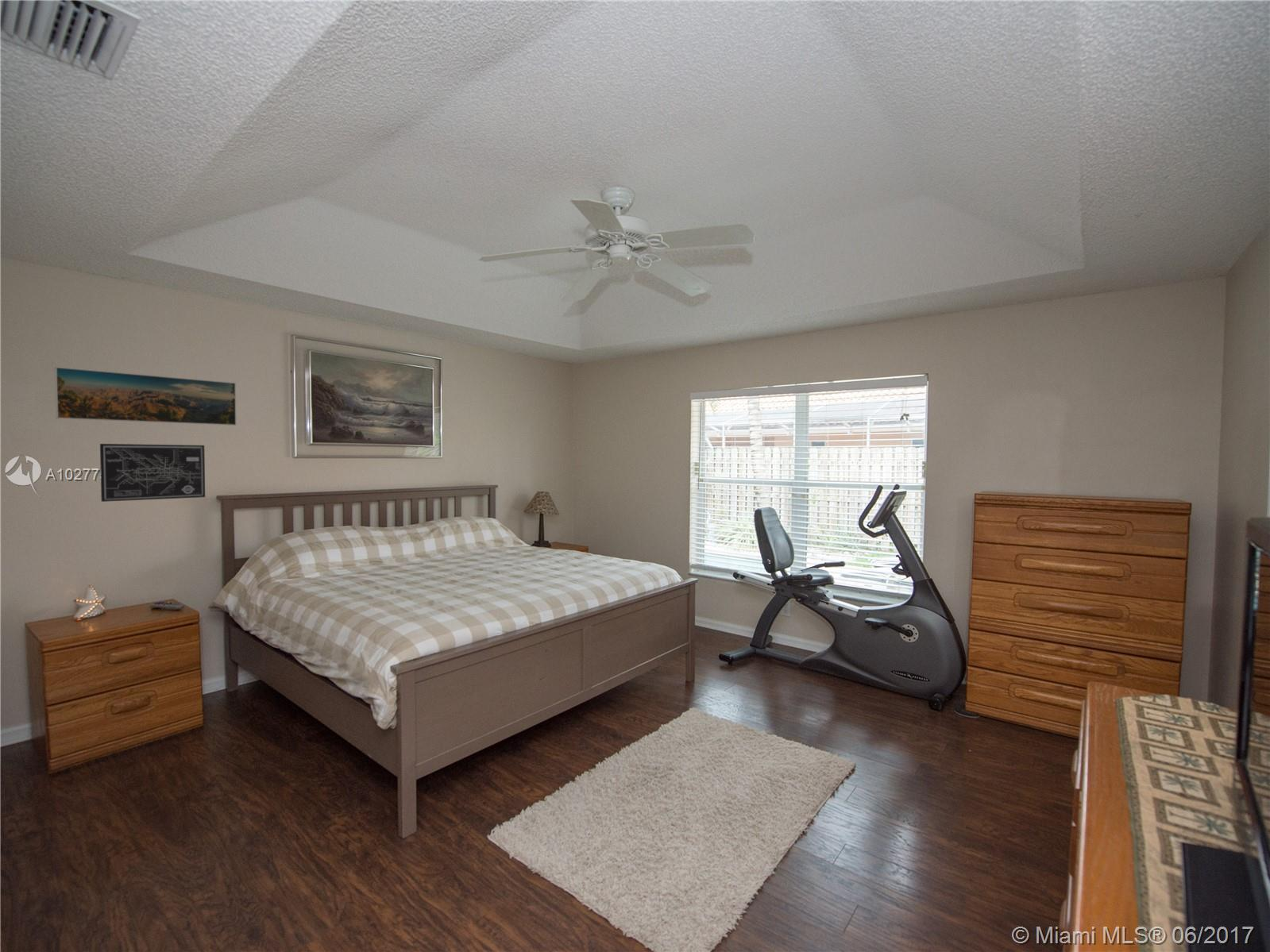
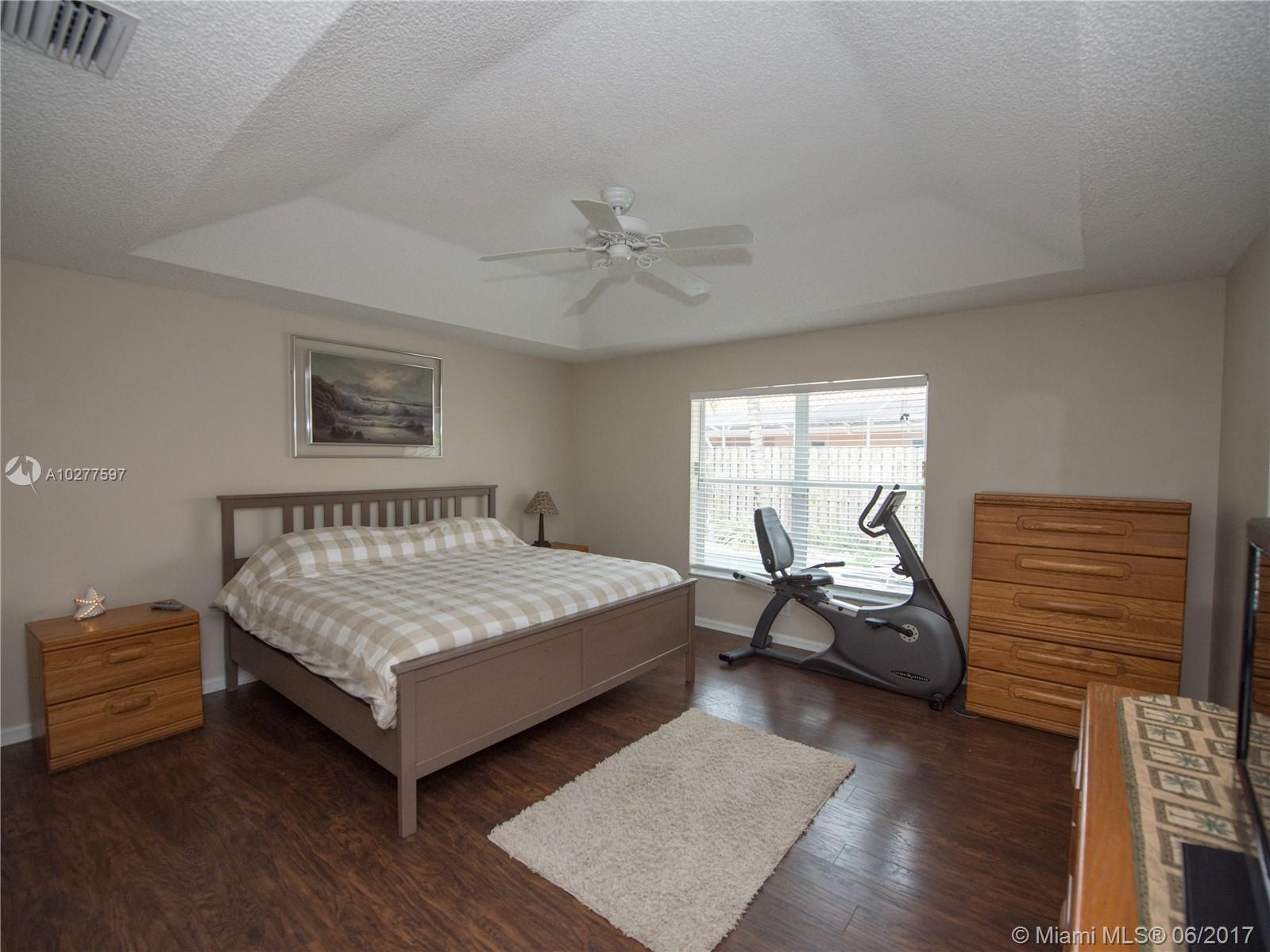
- wall art (155, 472)
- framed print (153, 399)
